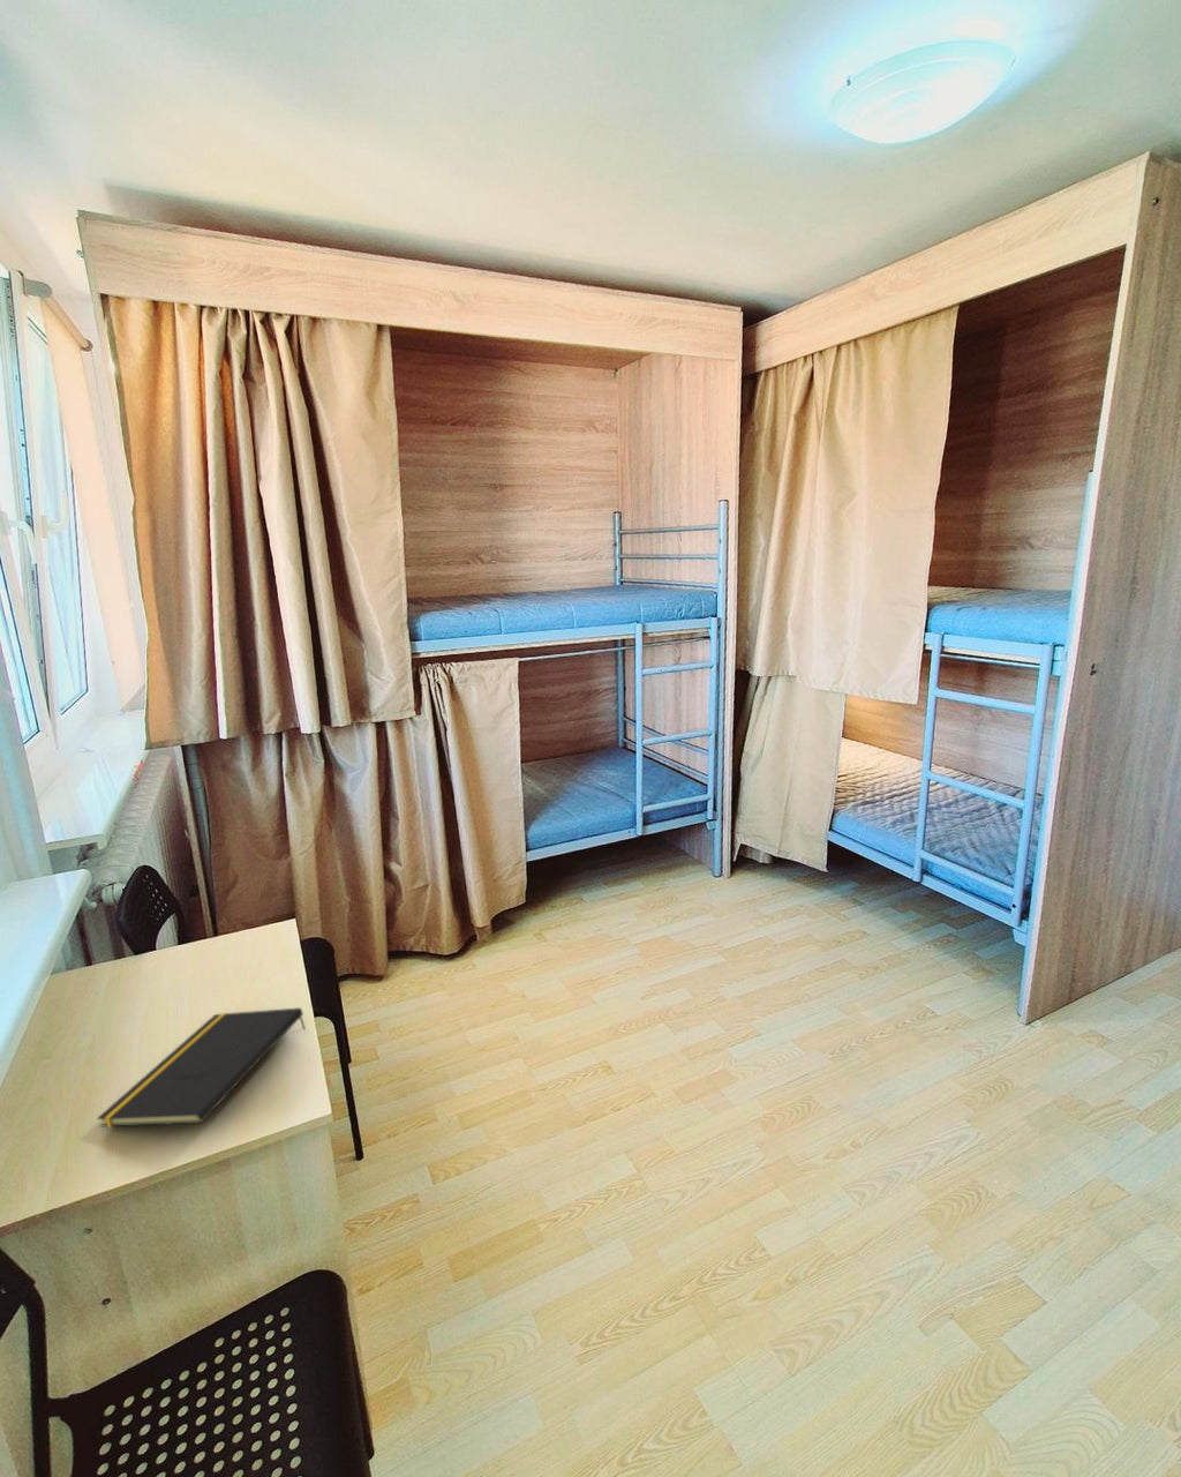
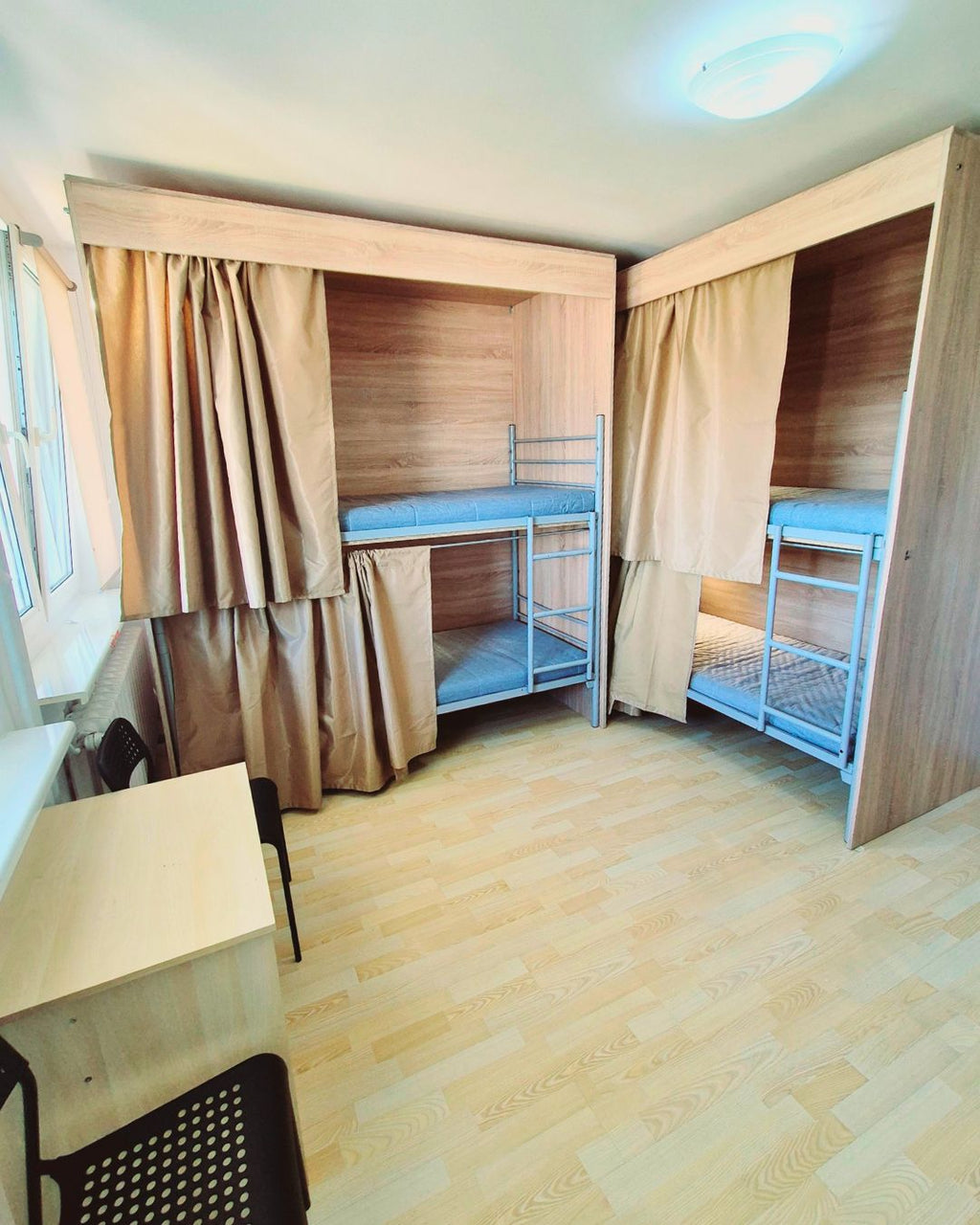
- notepad (208, 1061)
